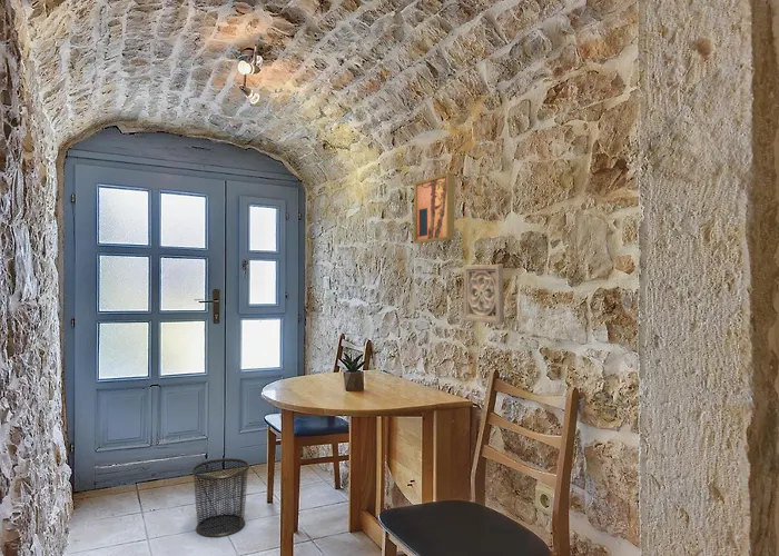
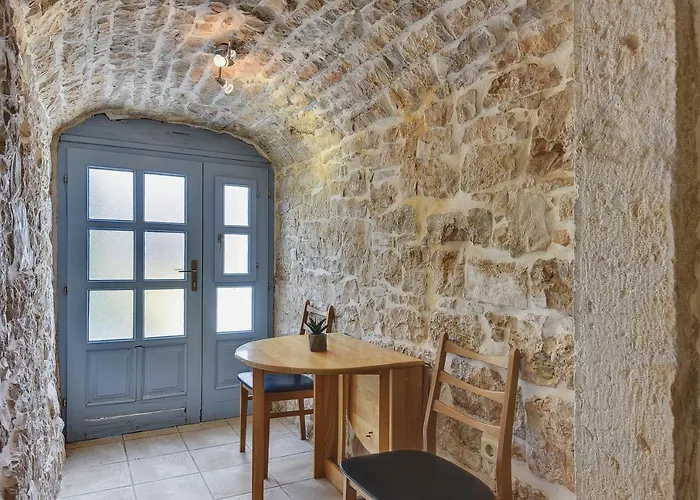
- waste bin (220, 497)
- wall ornament (483, 294)
- wall art (433, 209)
